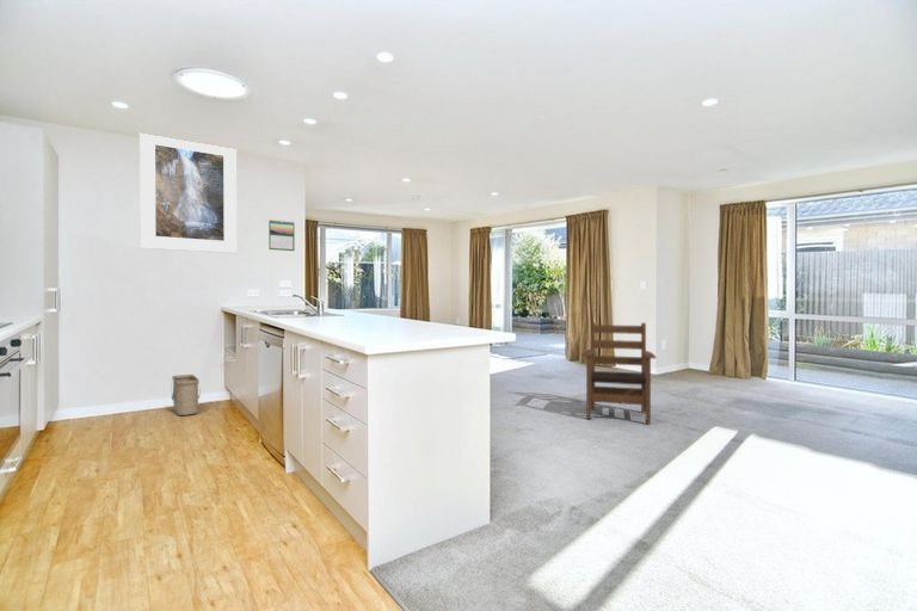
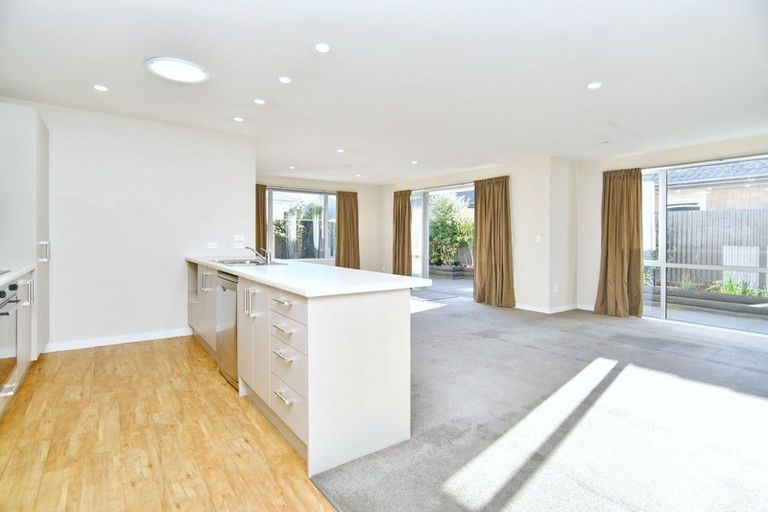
- calendar (282, 235)
- armchair (617, 372)
- basket (185, 394)
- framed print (190, 195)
